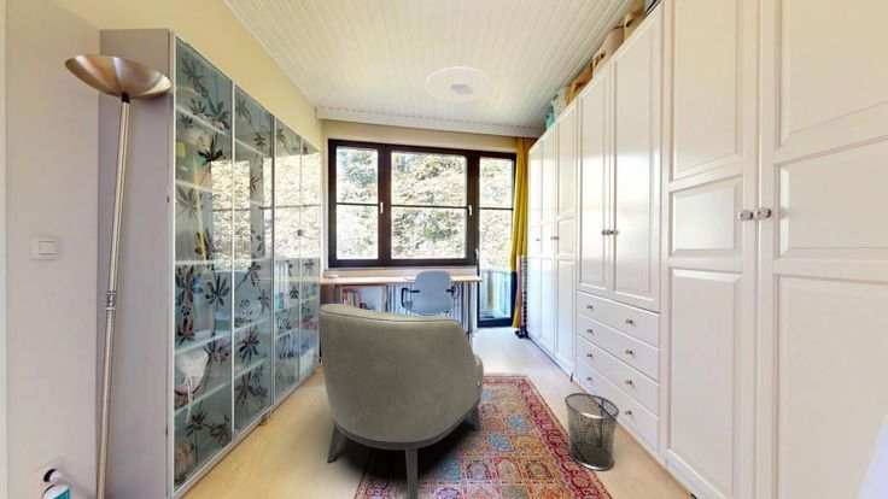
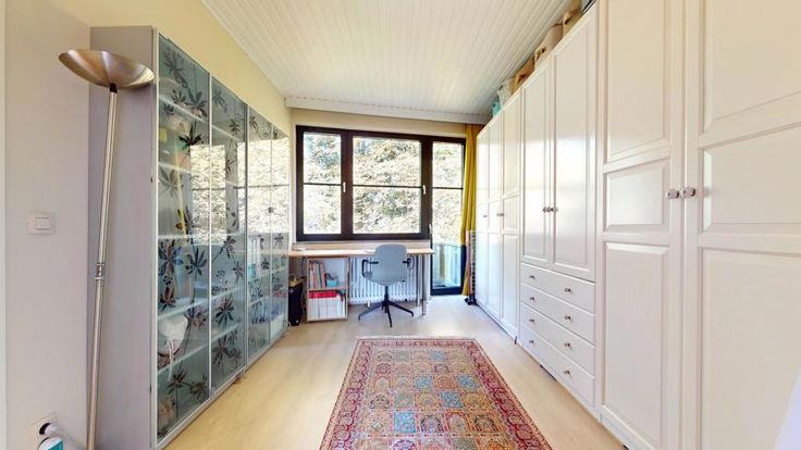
- ceiling light (457, 83)
- armchair (402, 372)
- waste bin (590, 429)
